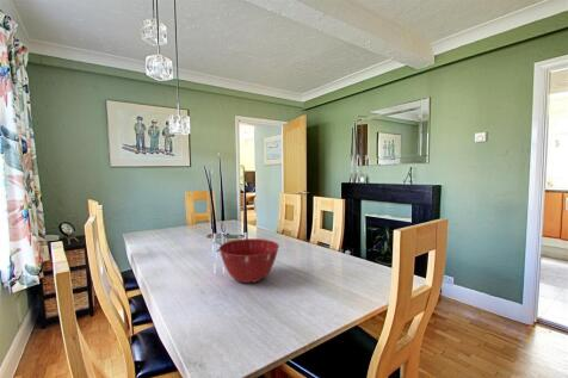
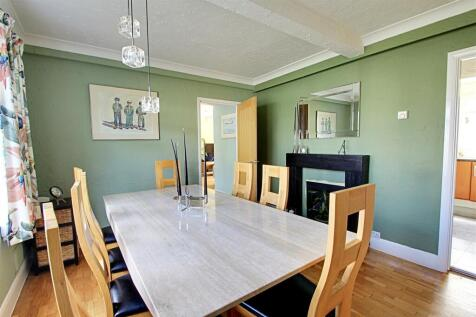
- mixing bowl (249, 261)
